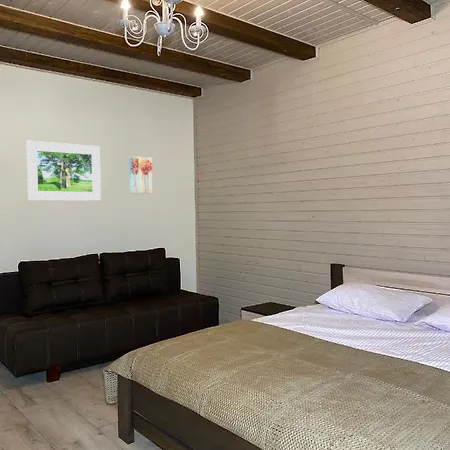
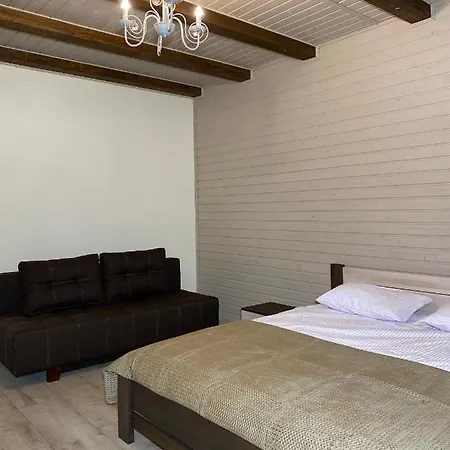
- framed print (65, 172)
- wall art (141, 175)
